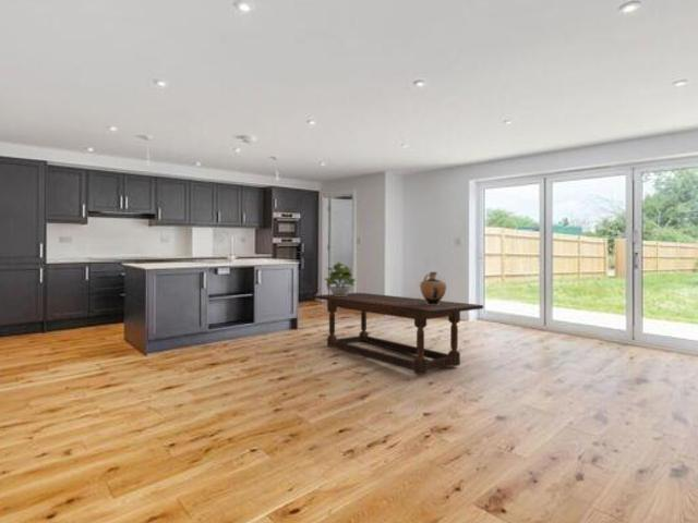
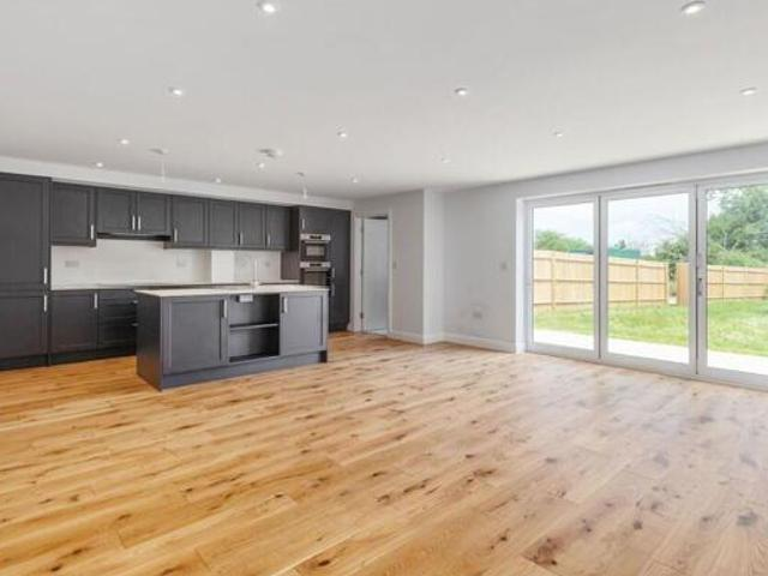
- potted plant (340, 278)
- dining table (389, 315)
- ceramic jug (433, 288)
